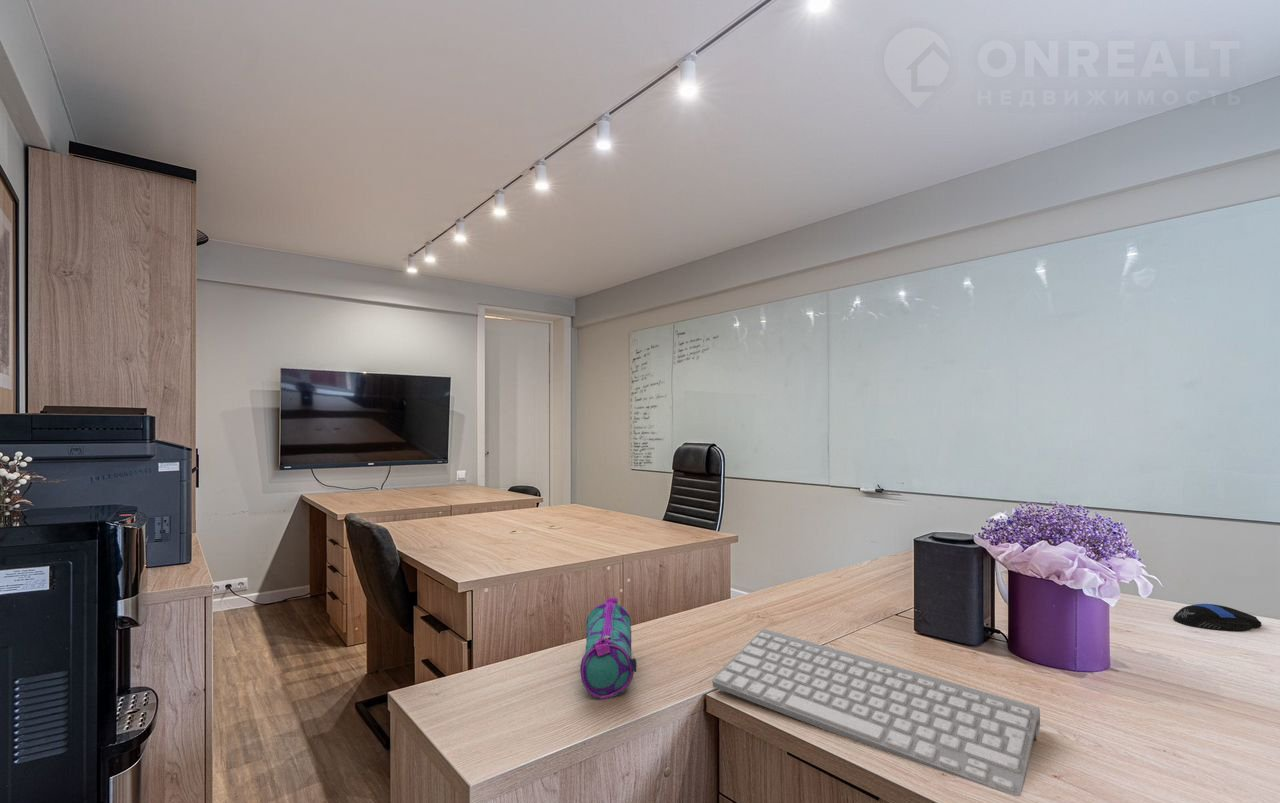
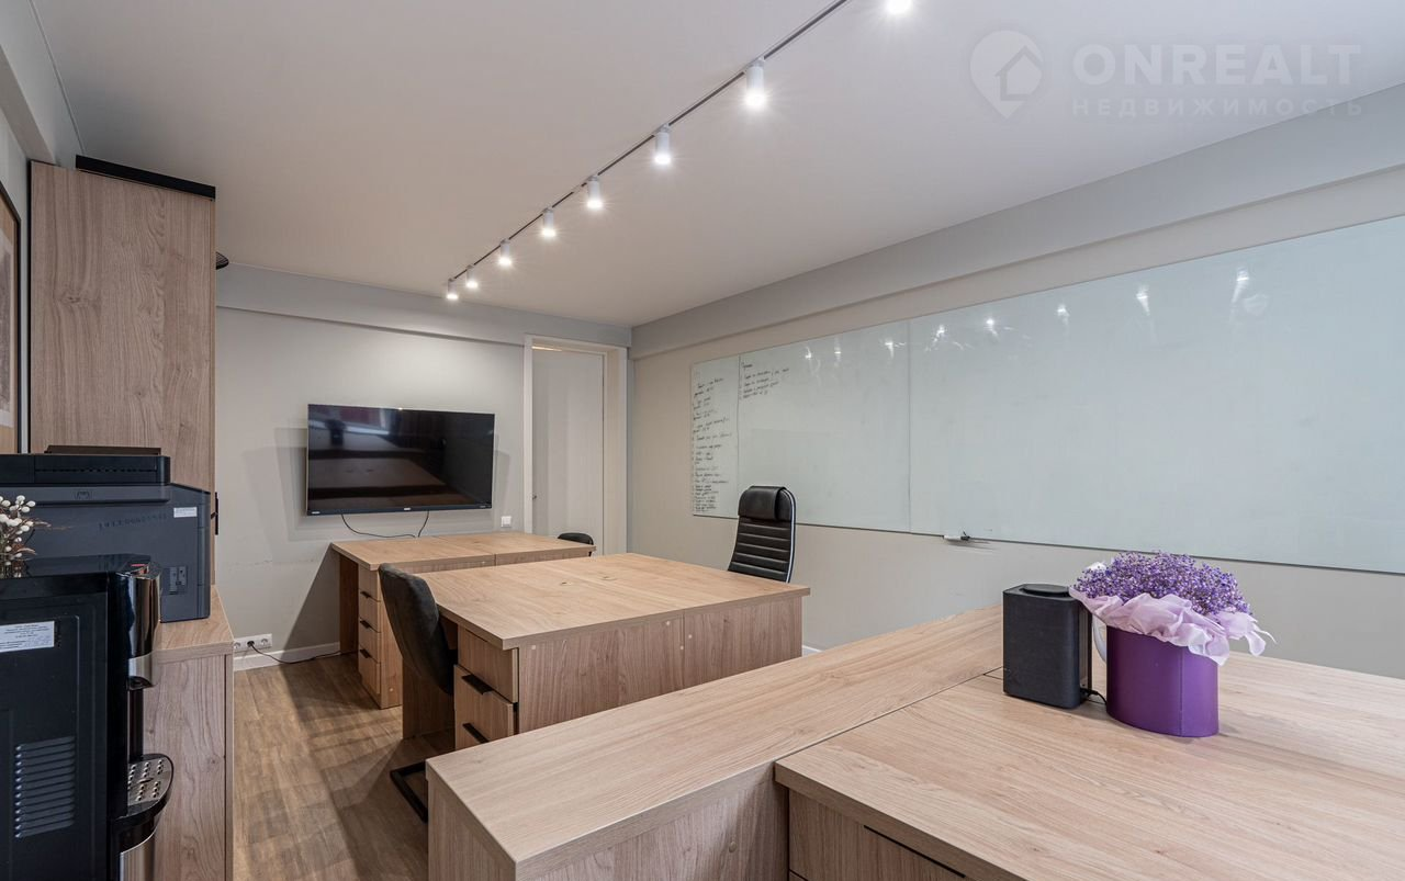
- computer mouse (1216, 614)
- computer keyboard (863, 693)
- pencil case (608, 644)
